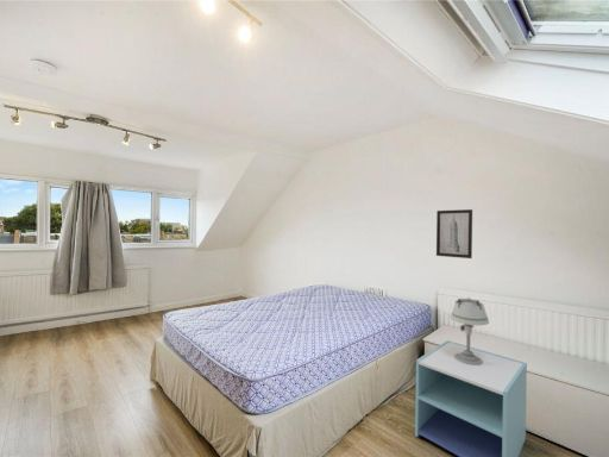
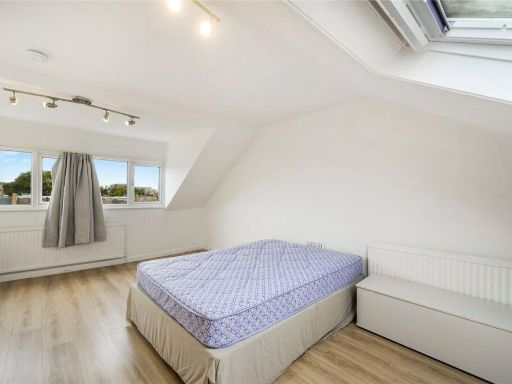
- table lamp (469, 327)
- wall art (453, 233)
- nightstand (470, 399)
